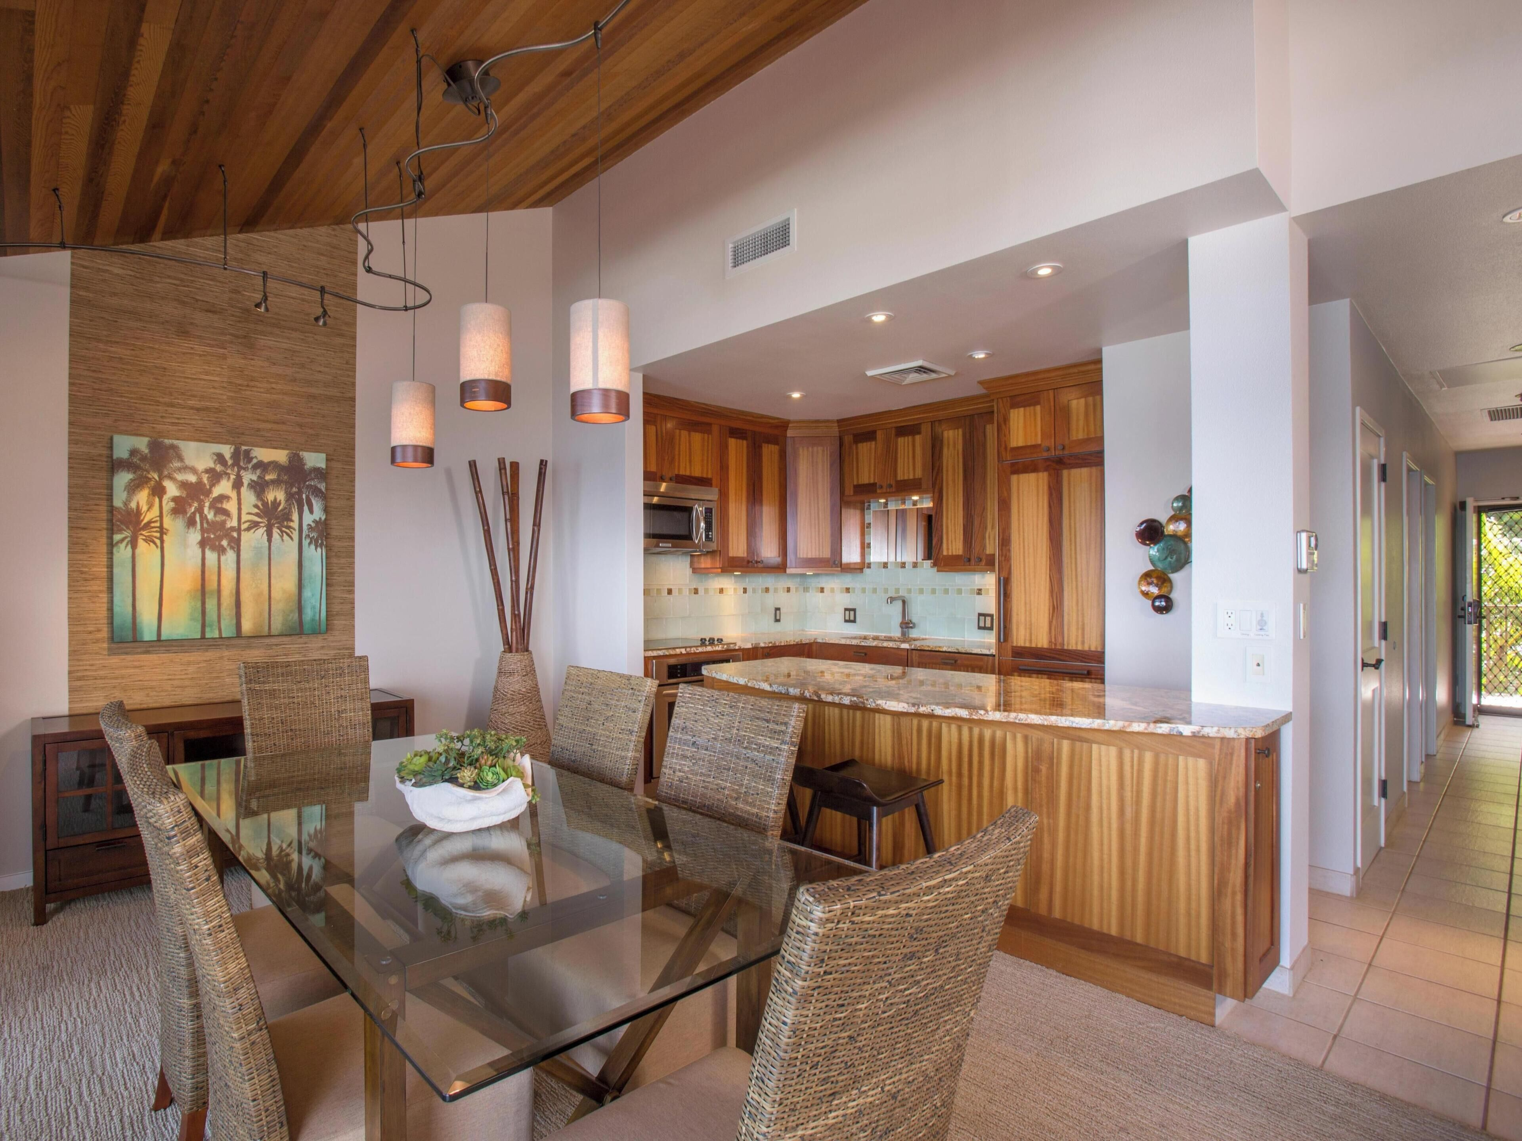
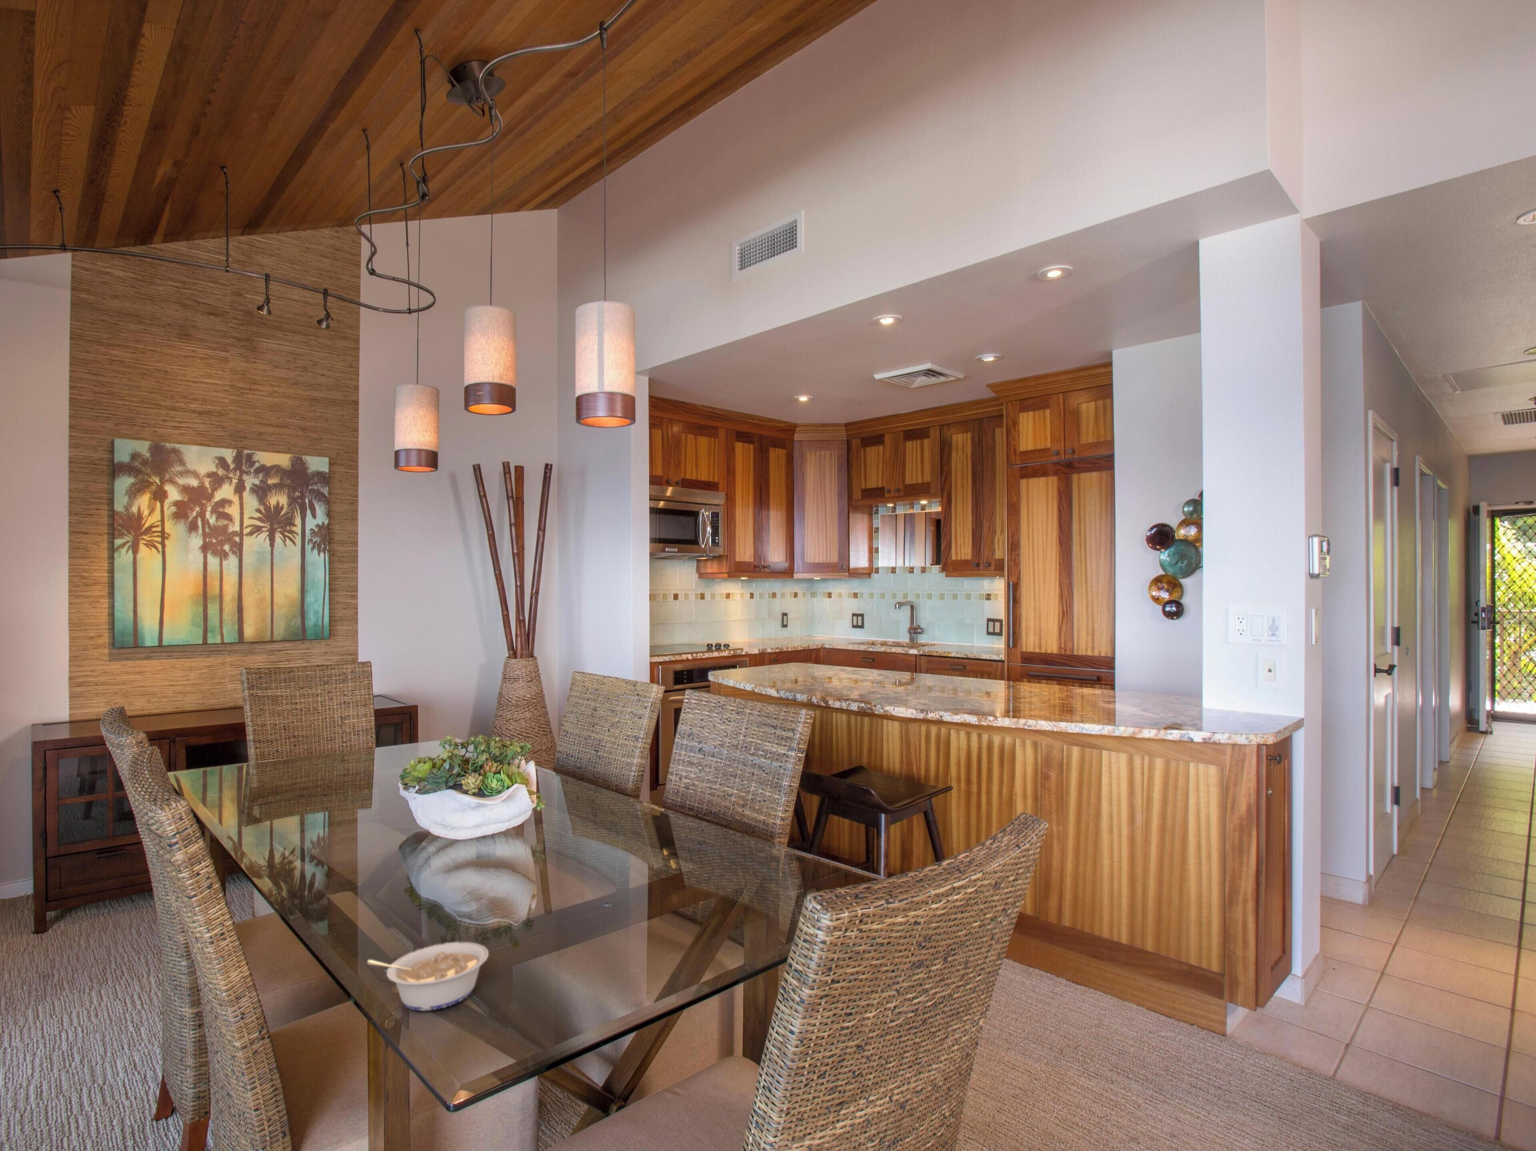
+ legume (435, 977)
